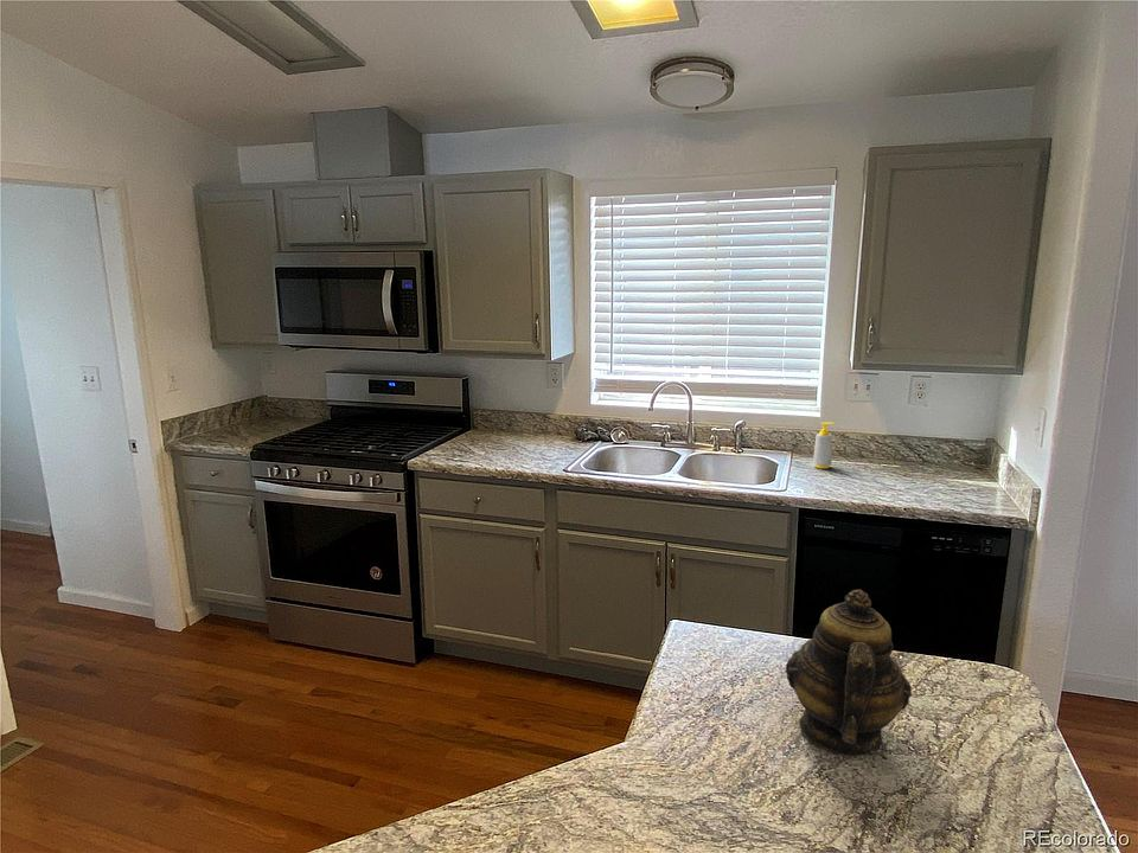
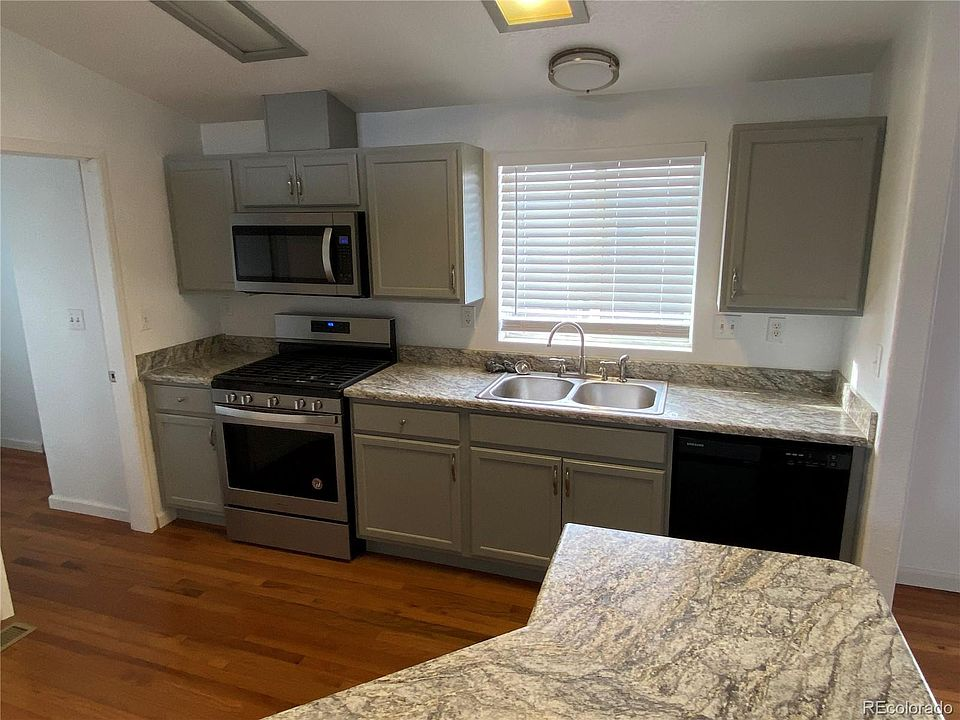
- teapot (848, 662)
- soap bottle (823, 444)
